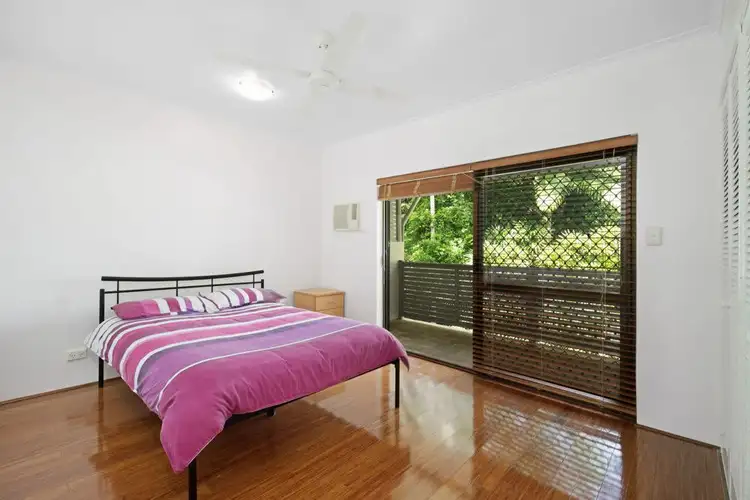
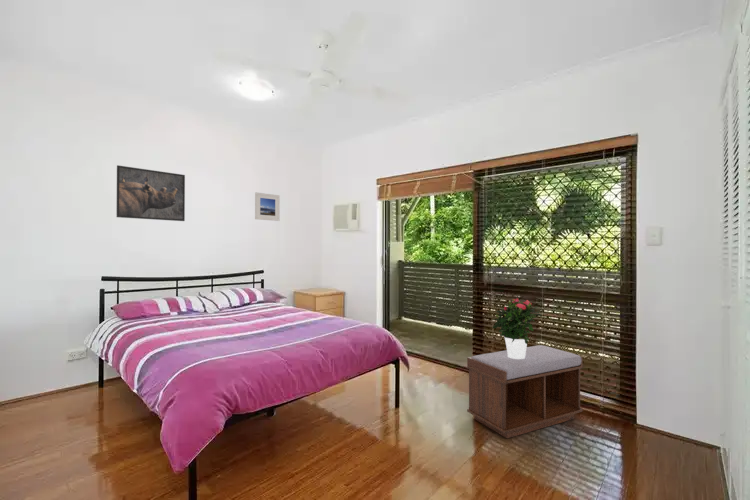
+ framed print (152, 194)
+ bench (525, 386)
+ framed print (267, 207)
+ potted flower (517, 327)
